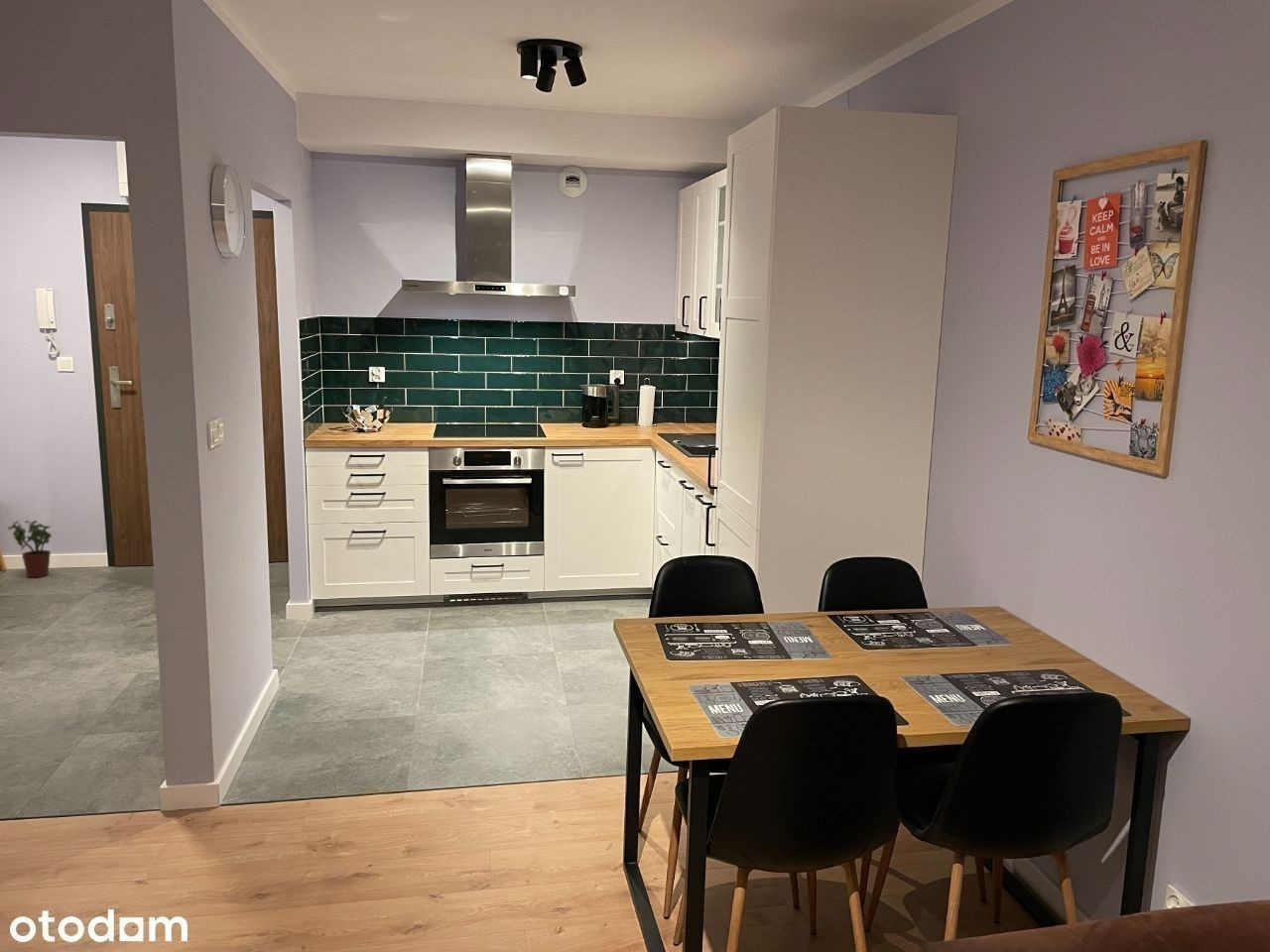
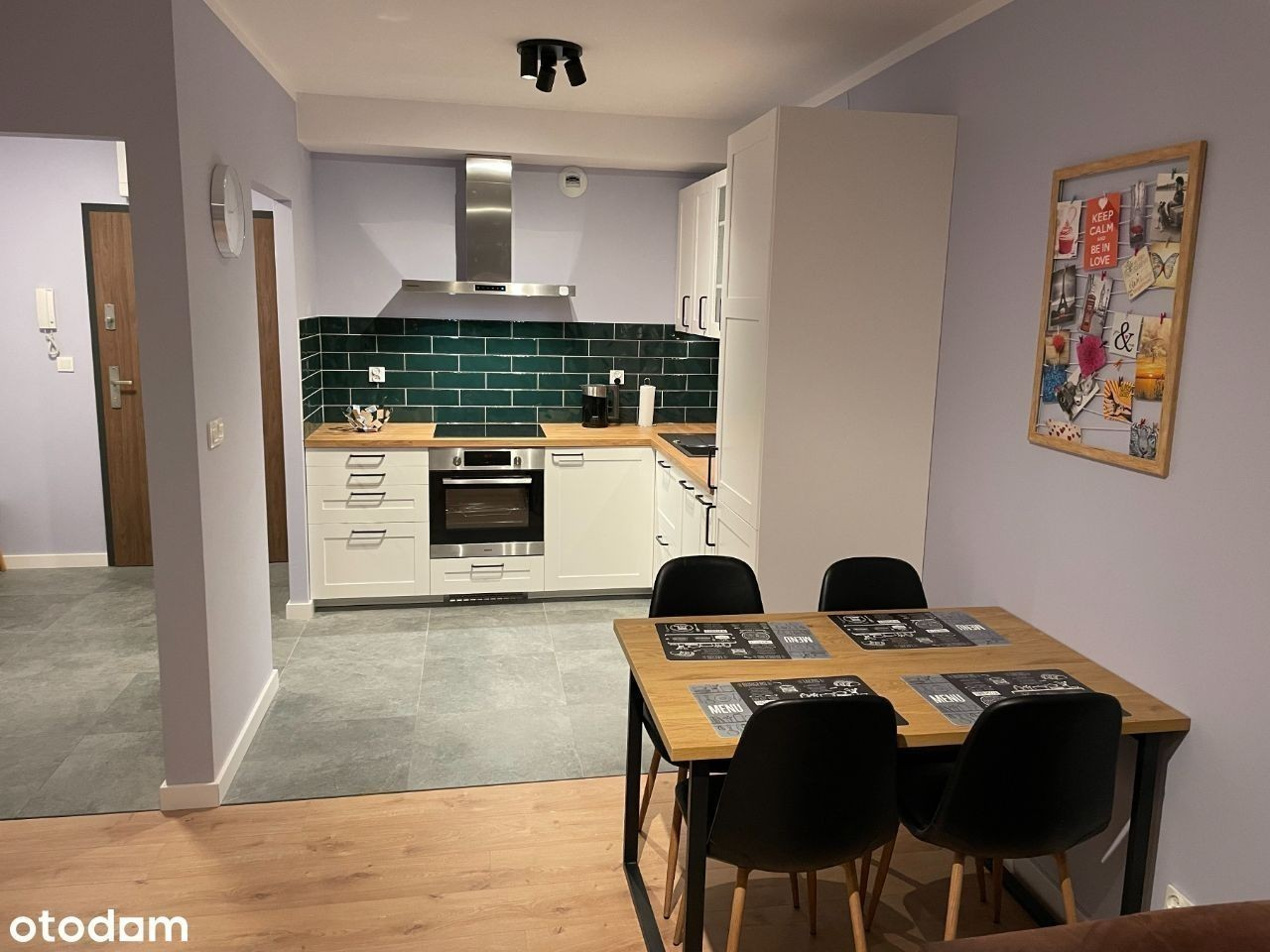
- potted plant (35, 546)
